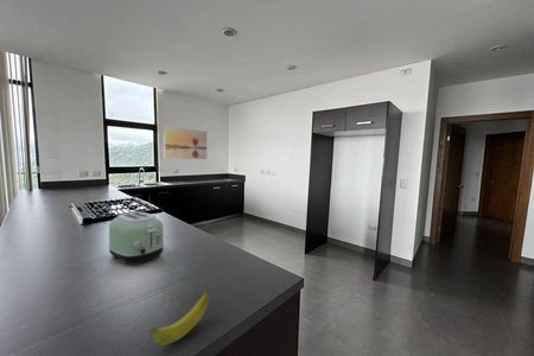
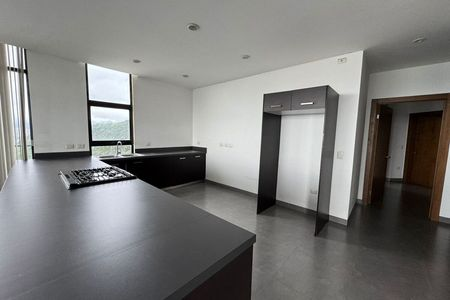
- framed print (186, 144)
- banana (183, 320)
- toaster (138, 236)
